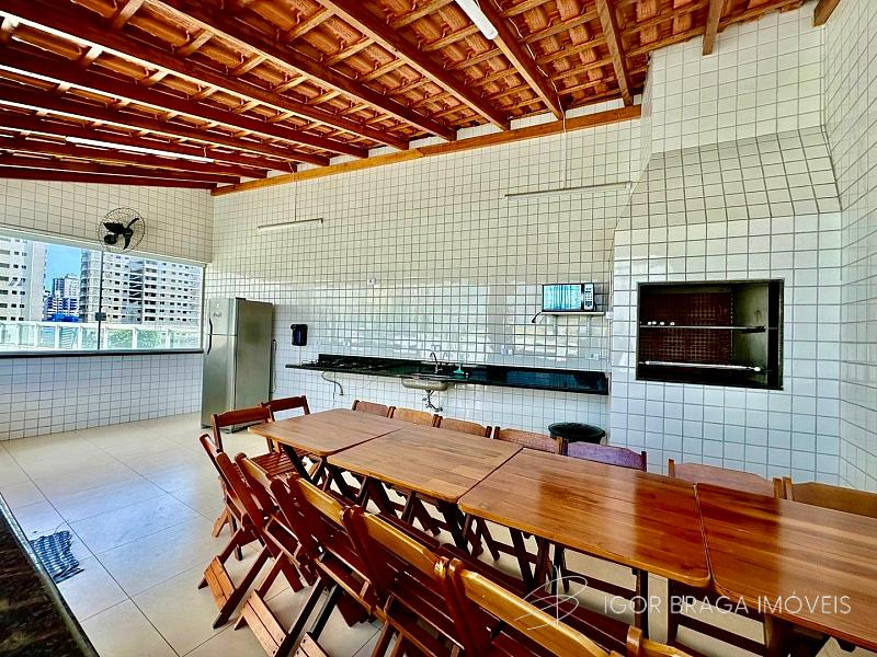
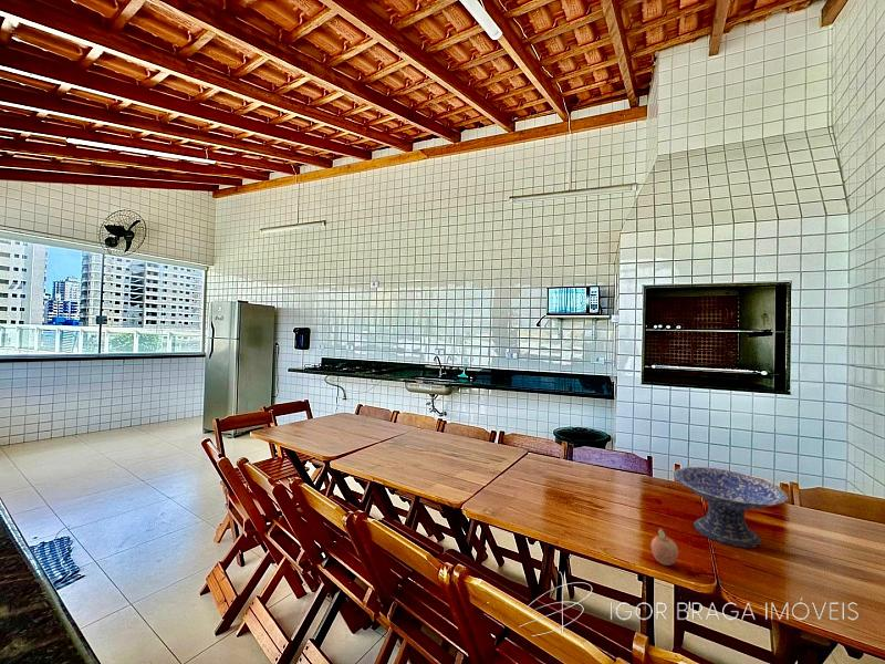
+ decorative bowl (726, 507)
+ fruit (664, 548)
